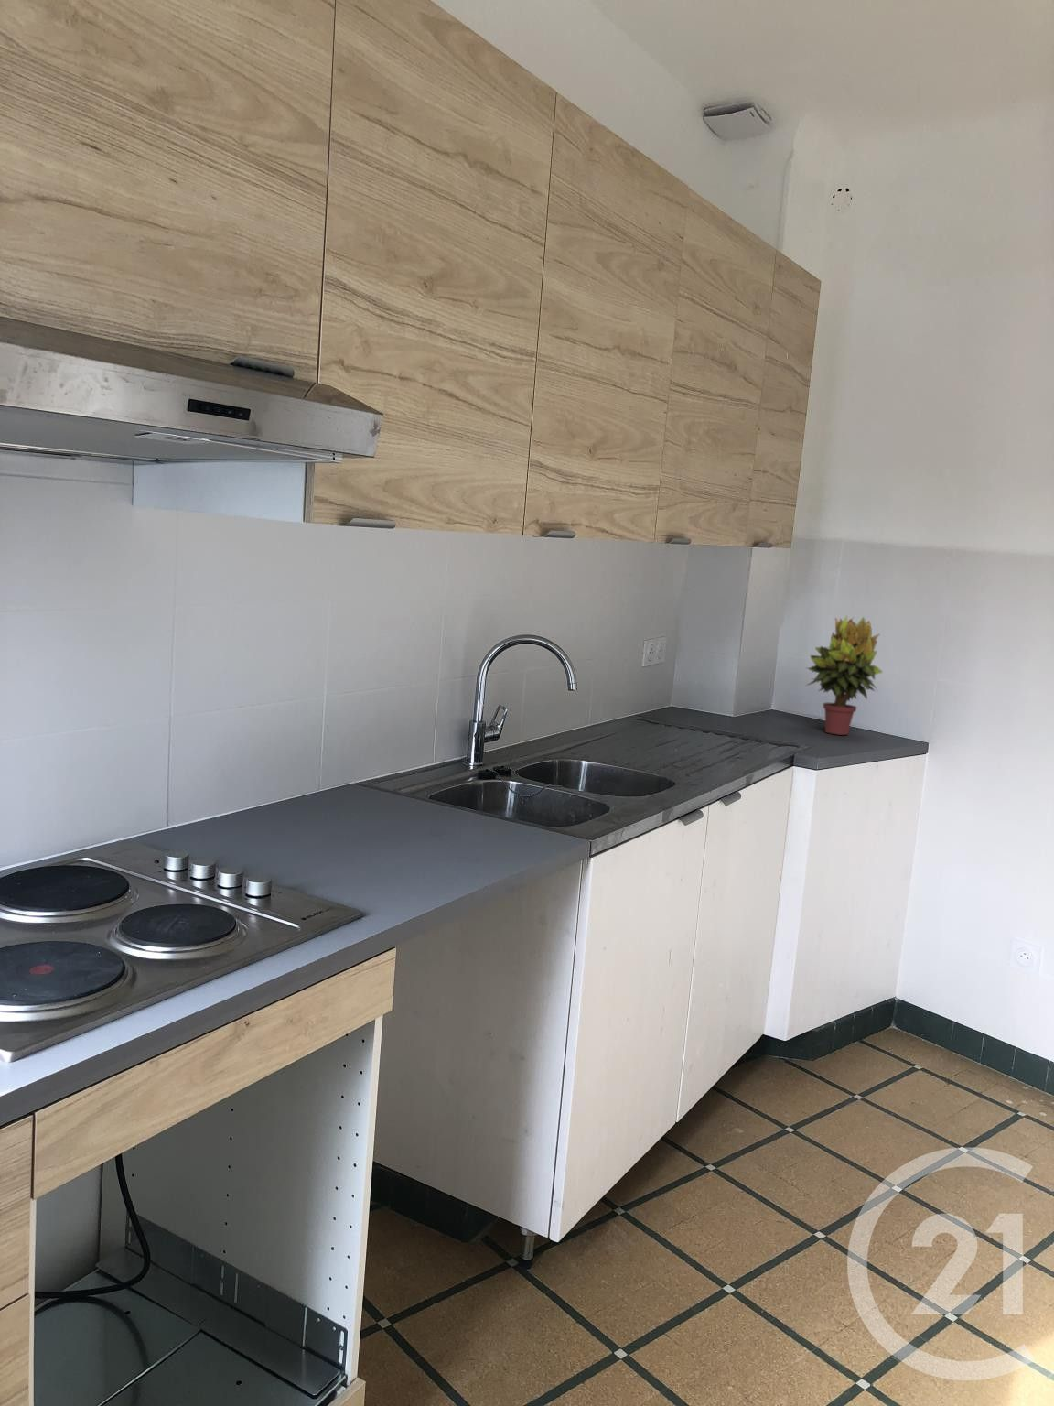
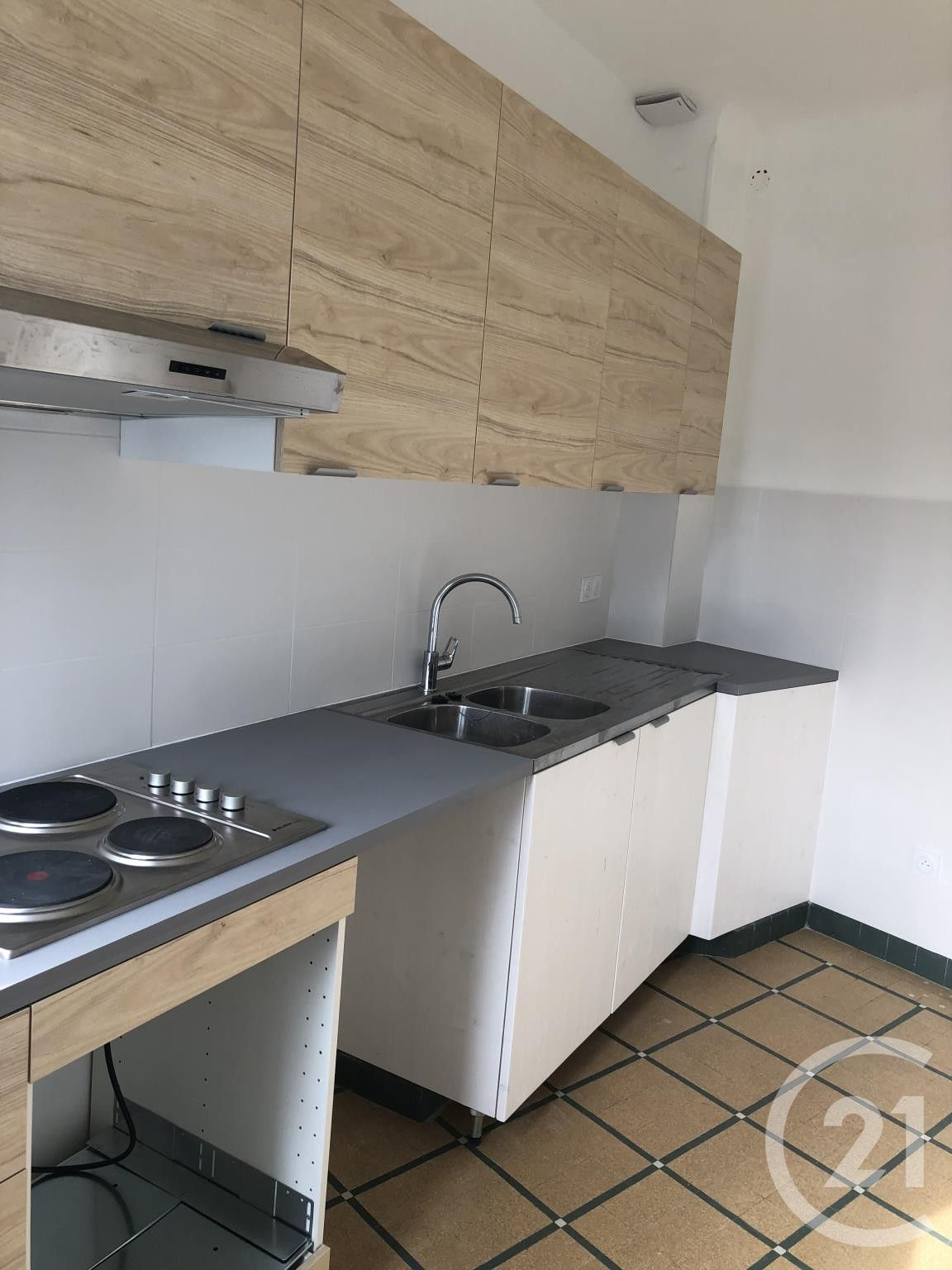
- potted plant (846, 674)
